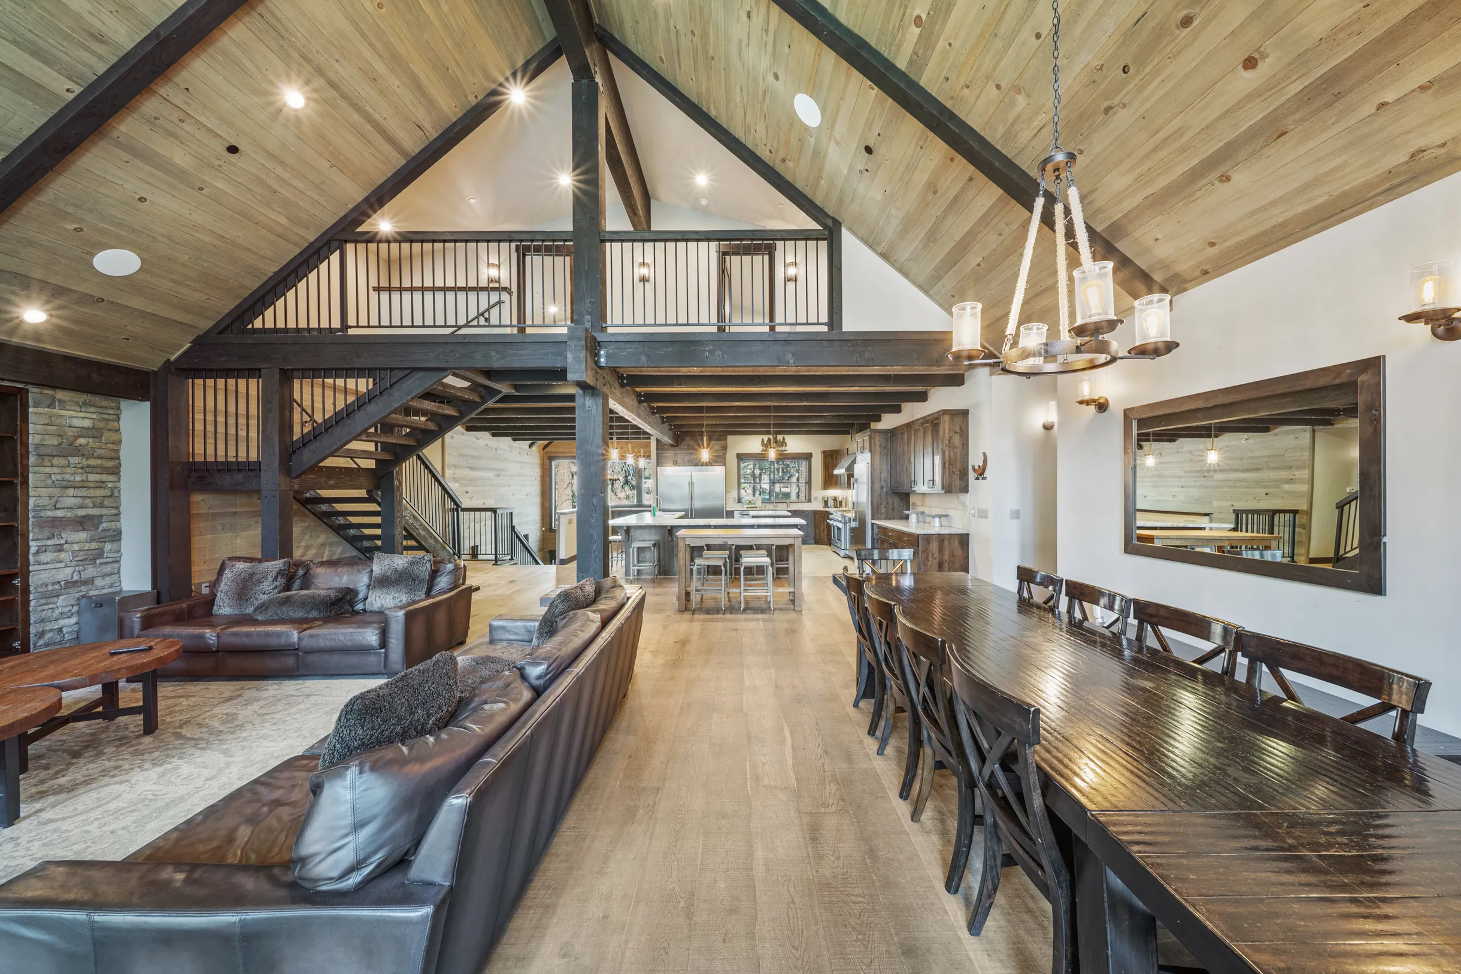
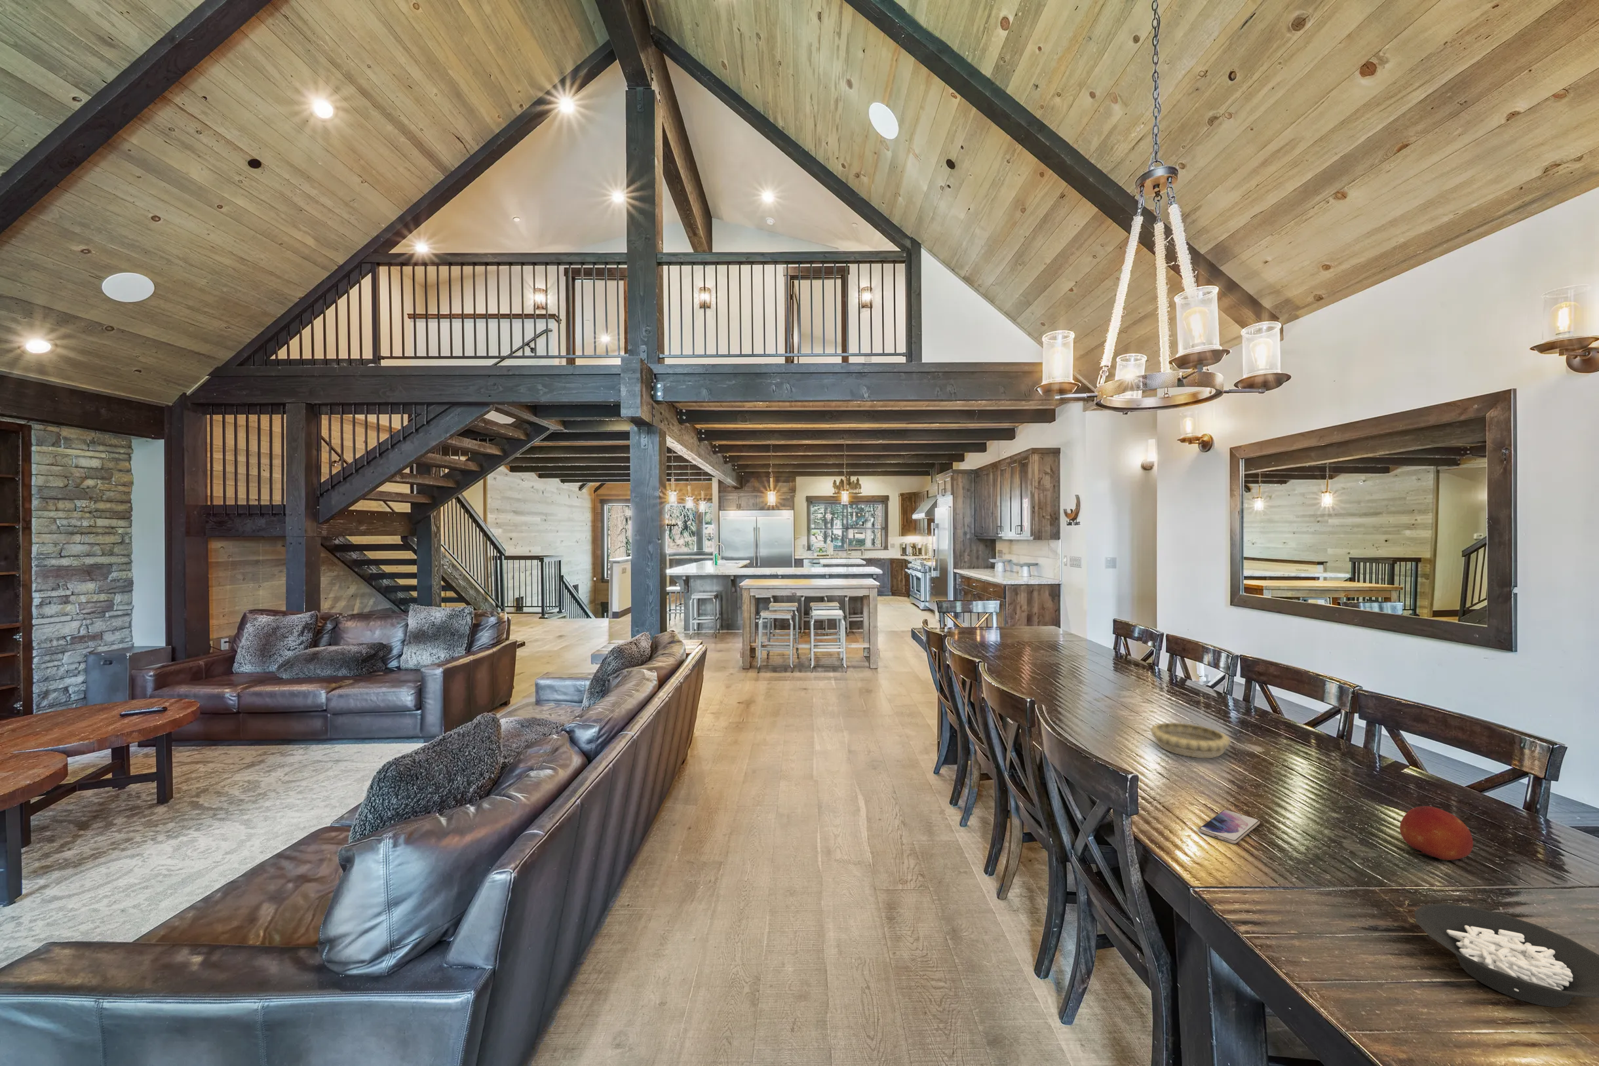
+ cereal bowl (1512, 961)
+ smartphone (1229, 826)
+ decorative bowl (1189, 740)
+ fruit (1435, 832)
